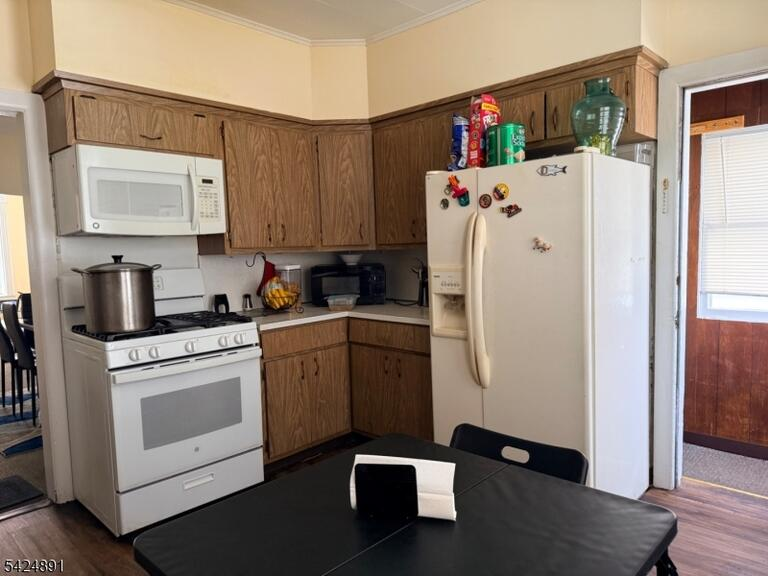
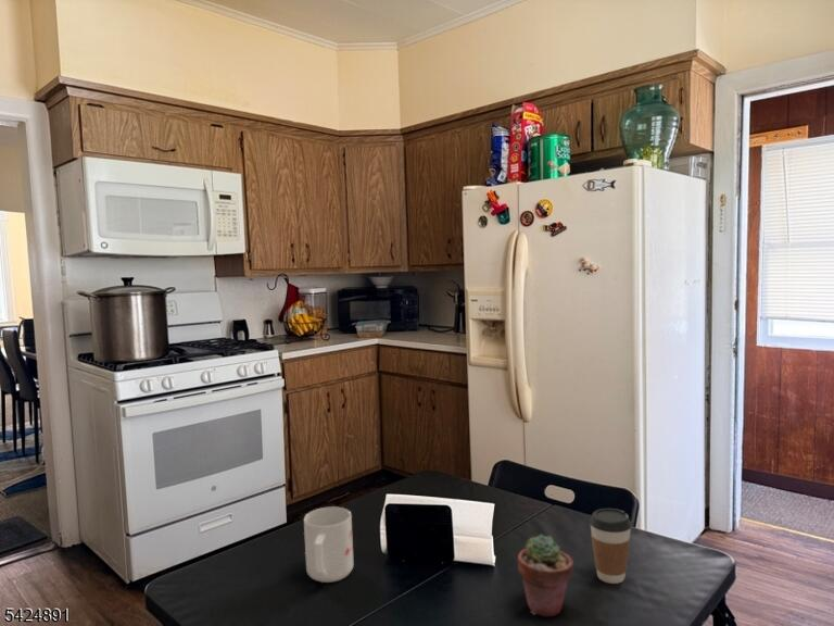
+ potted succulent (544, 572)
+ coffee cup (610, 546)
+ mug (327, 548)
